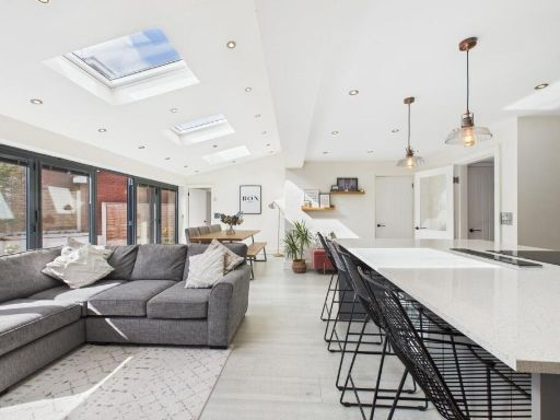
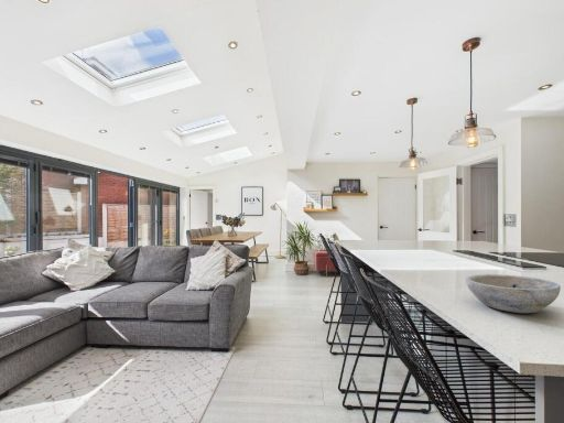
+ bowl (509, 293)
